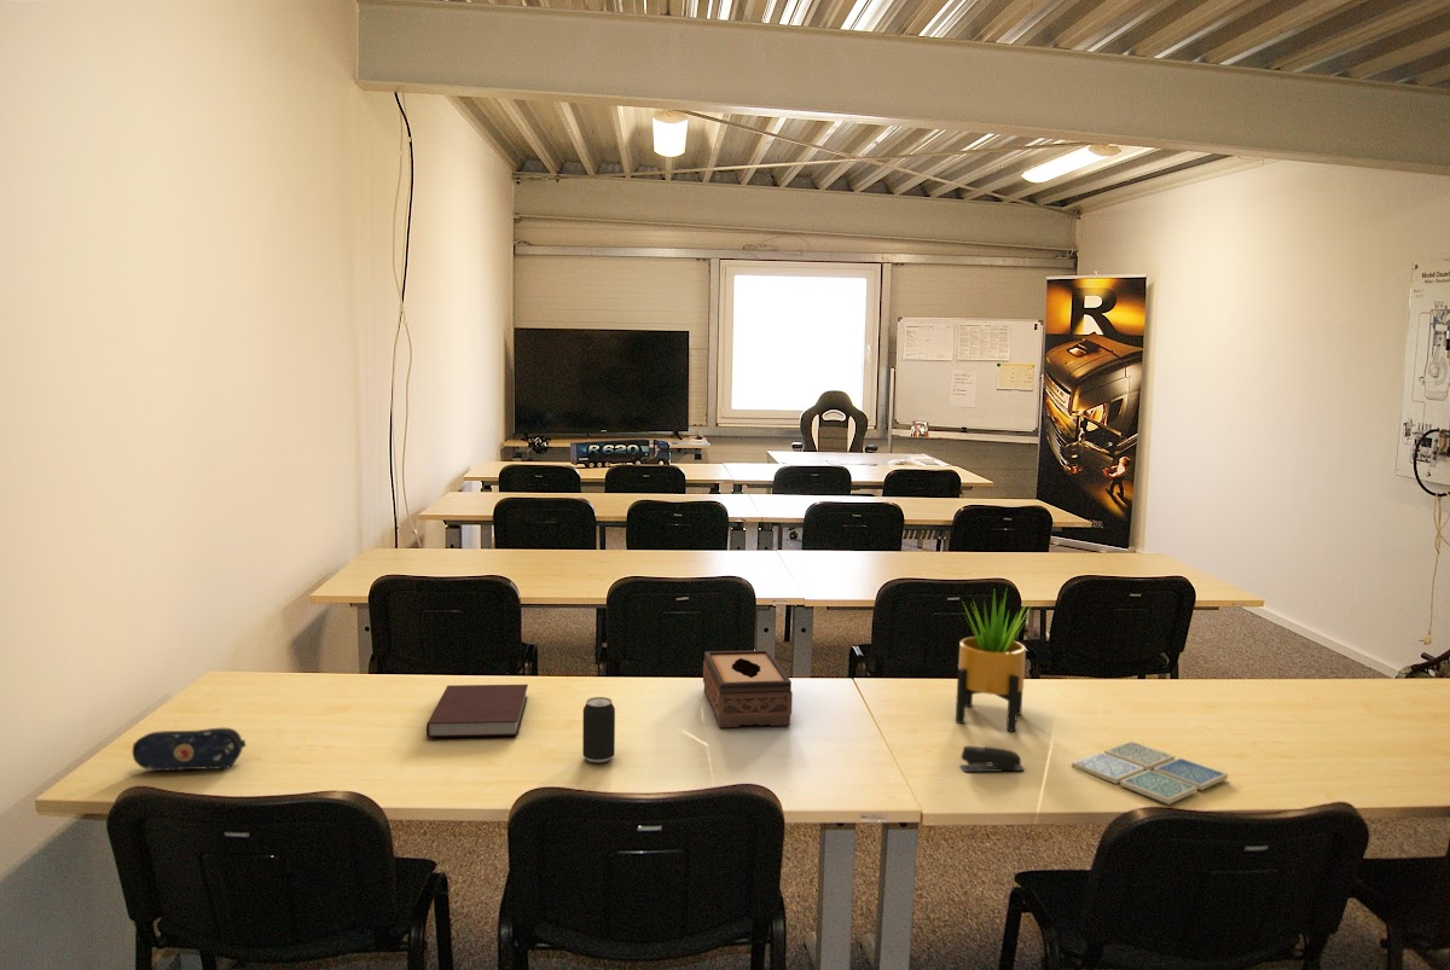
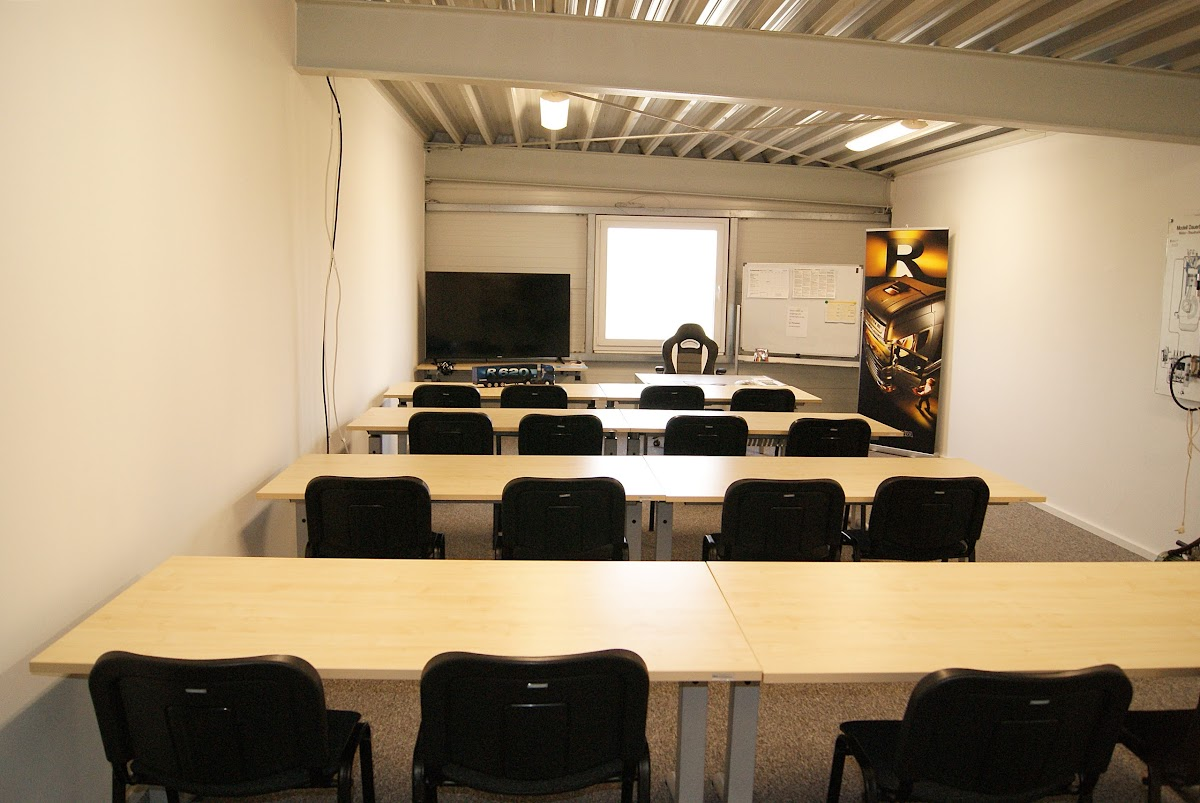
- potted plant (992, 655)
- drink coaster (1148, 769)
- stapler (992, 757)
- notebook (480, 709)
- pencil case (187, 749)
- tissue box (744, 686)
- beverage can (598, 730)
